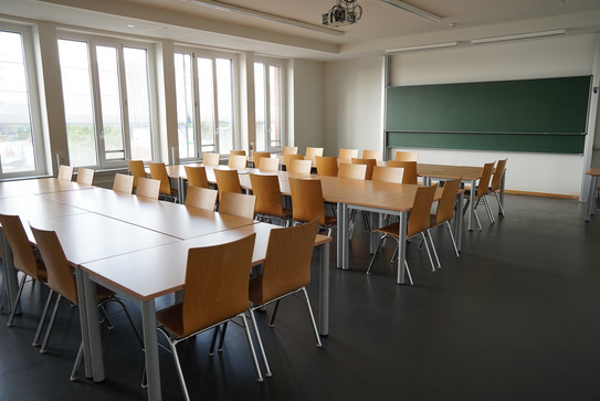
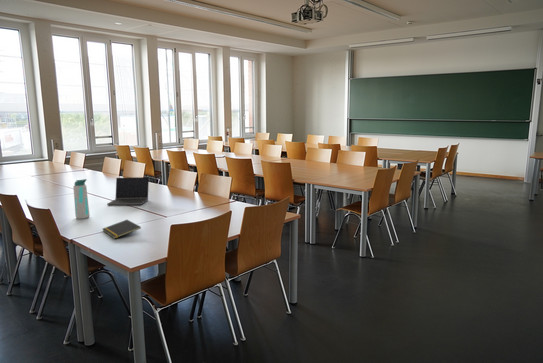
+ notepad (121, 228)
+ water bottle (81, 198)
+ laptop computer (128, 190)
